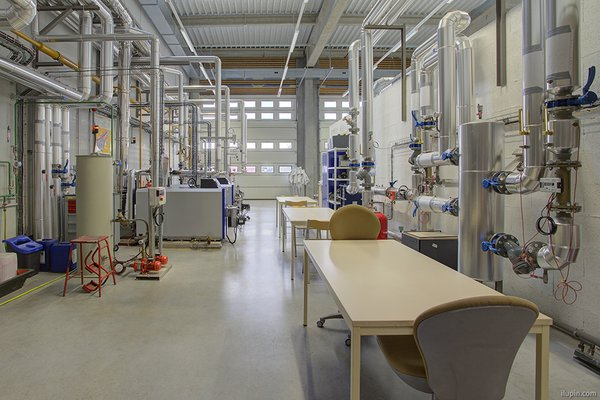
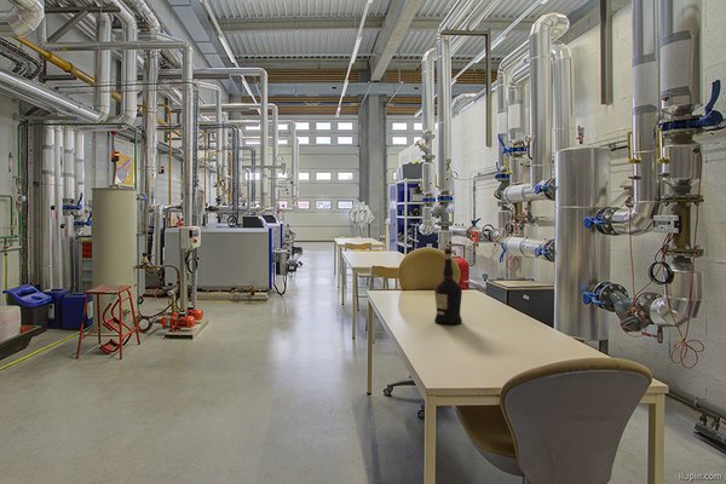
+ liquor (448, 284)
